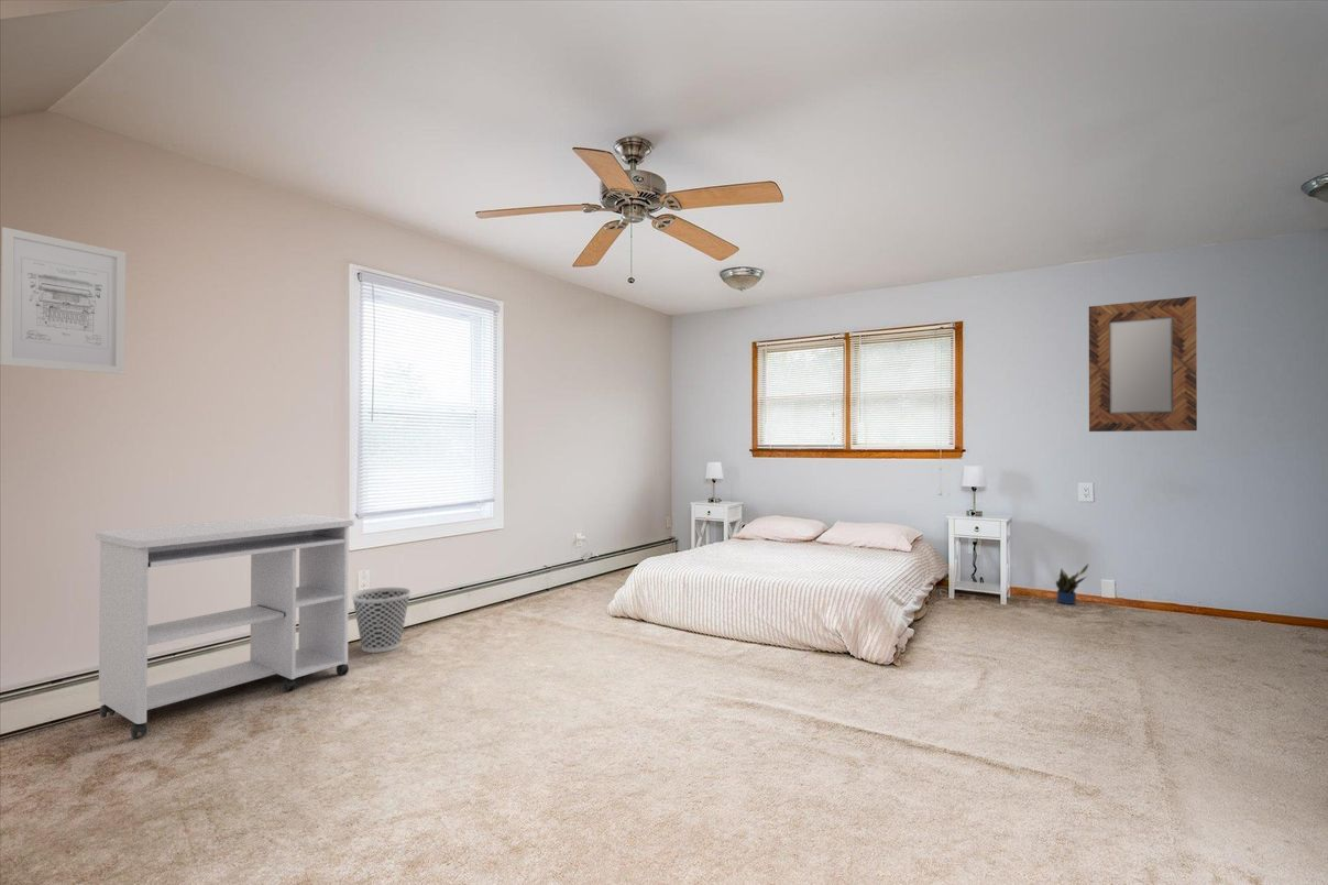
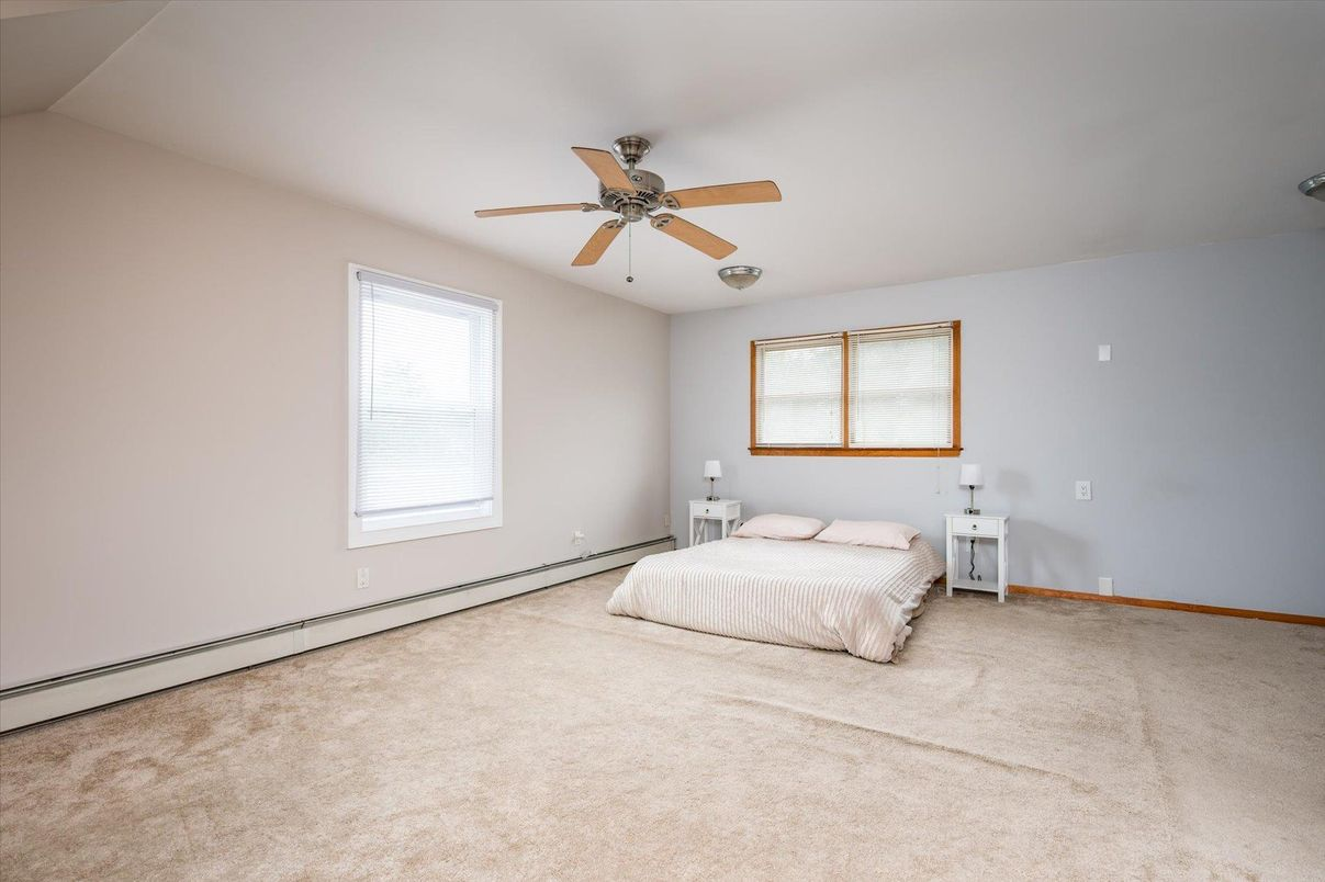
- desk (235, 609)
- wastebasket (381, 620)
- wall art (66, 305)
- home mirror (1140, 365)
- potted plant (1072, 581)
